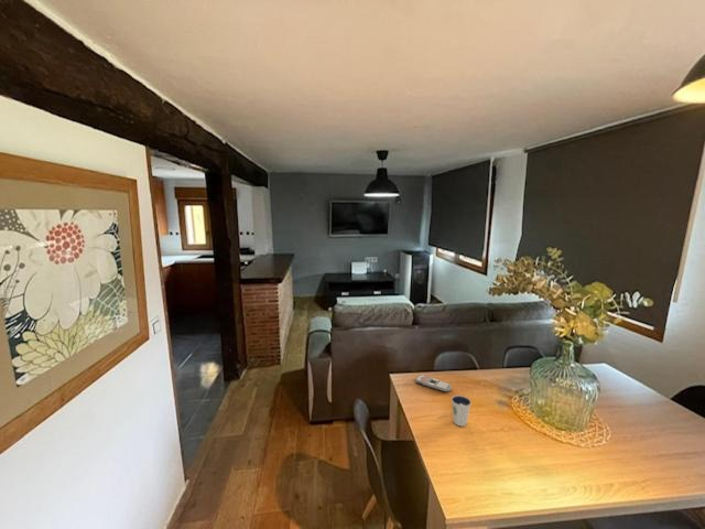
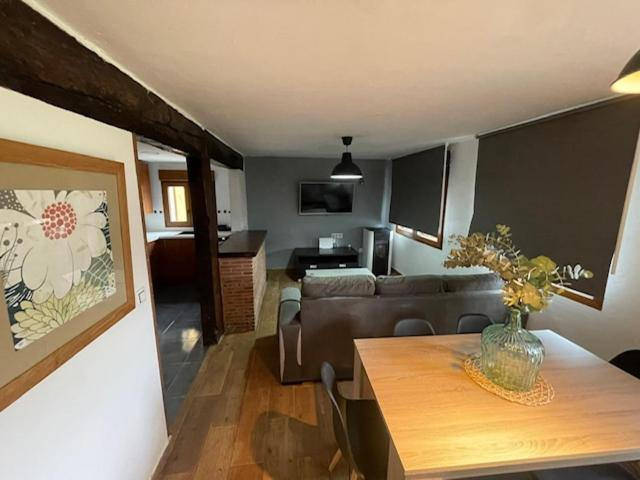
- dixie cup (460, 411)
- remote control (433, 384)
